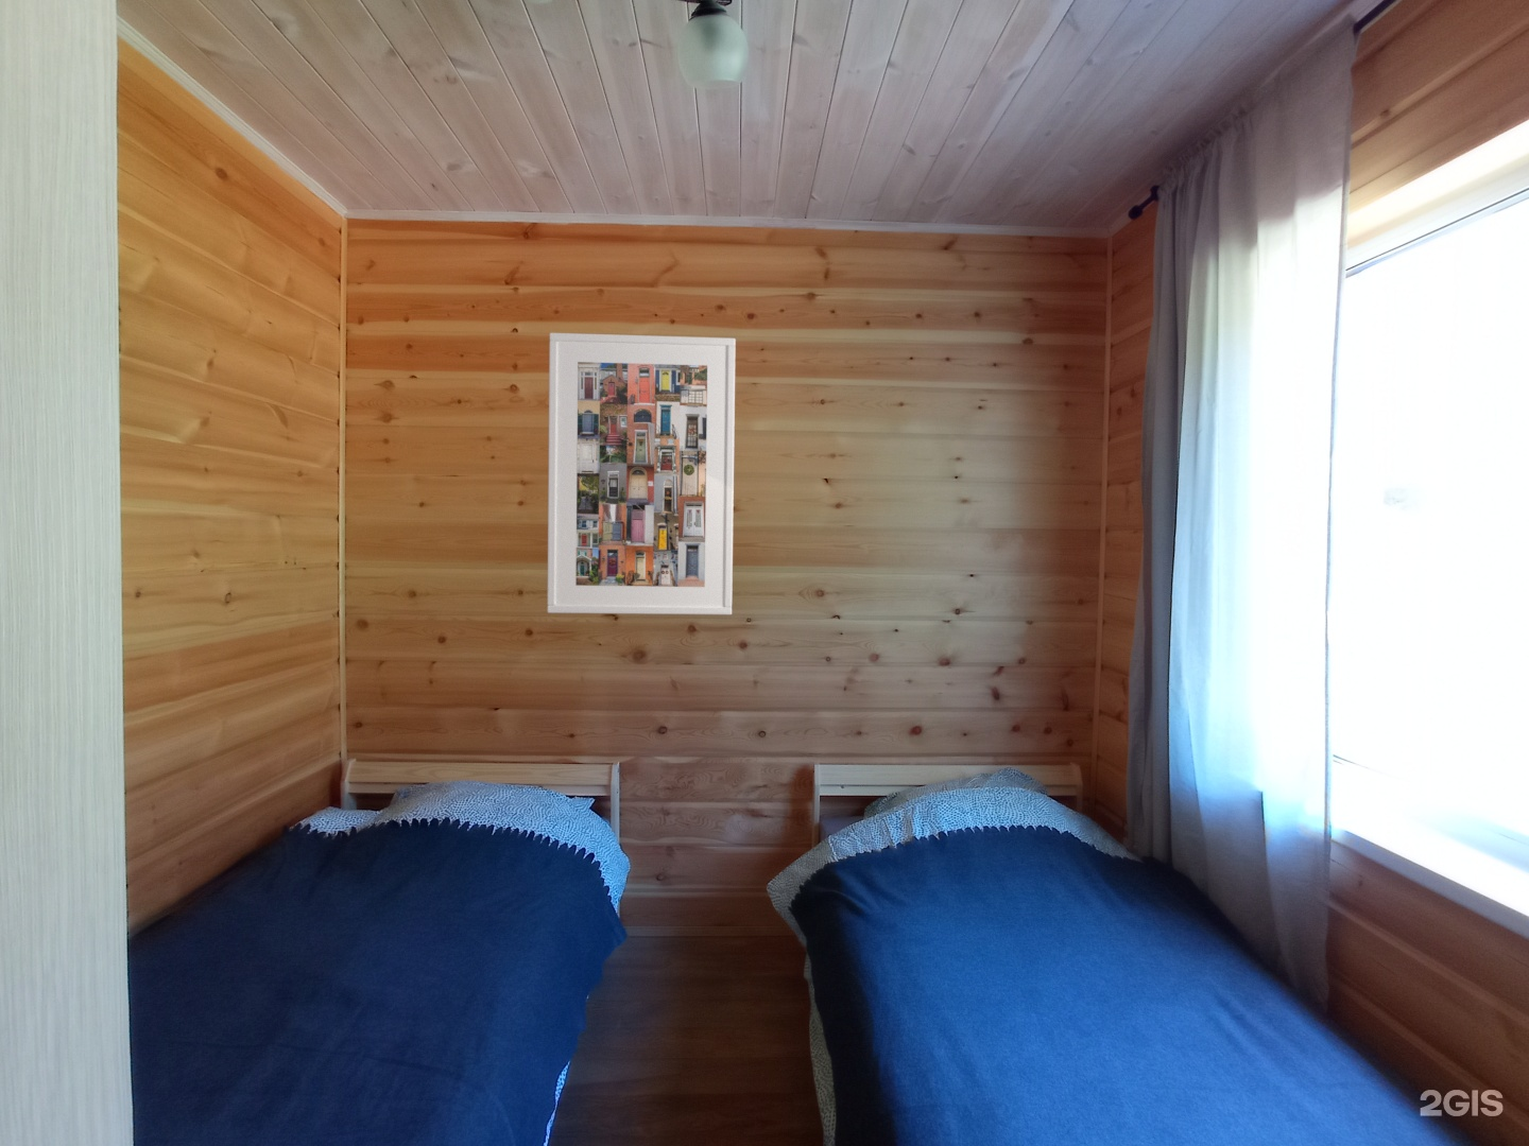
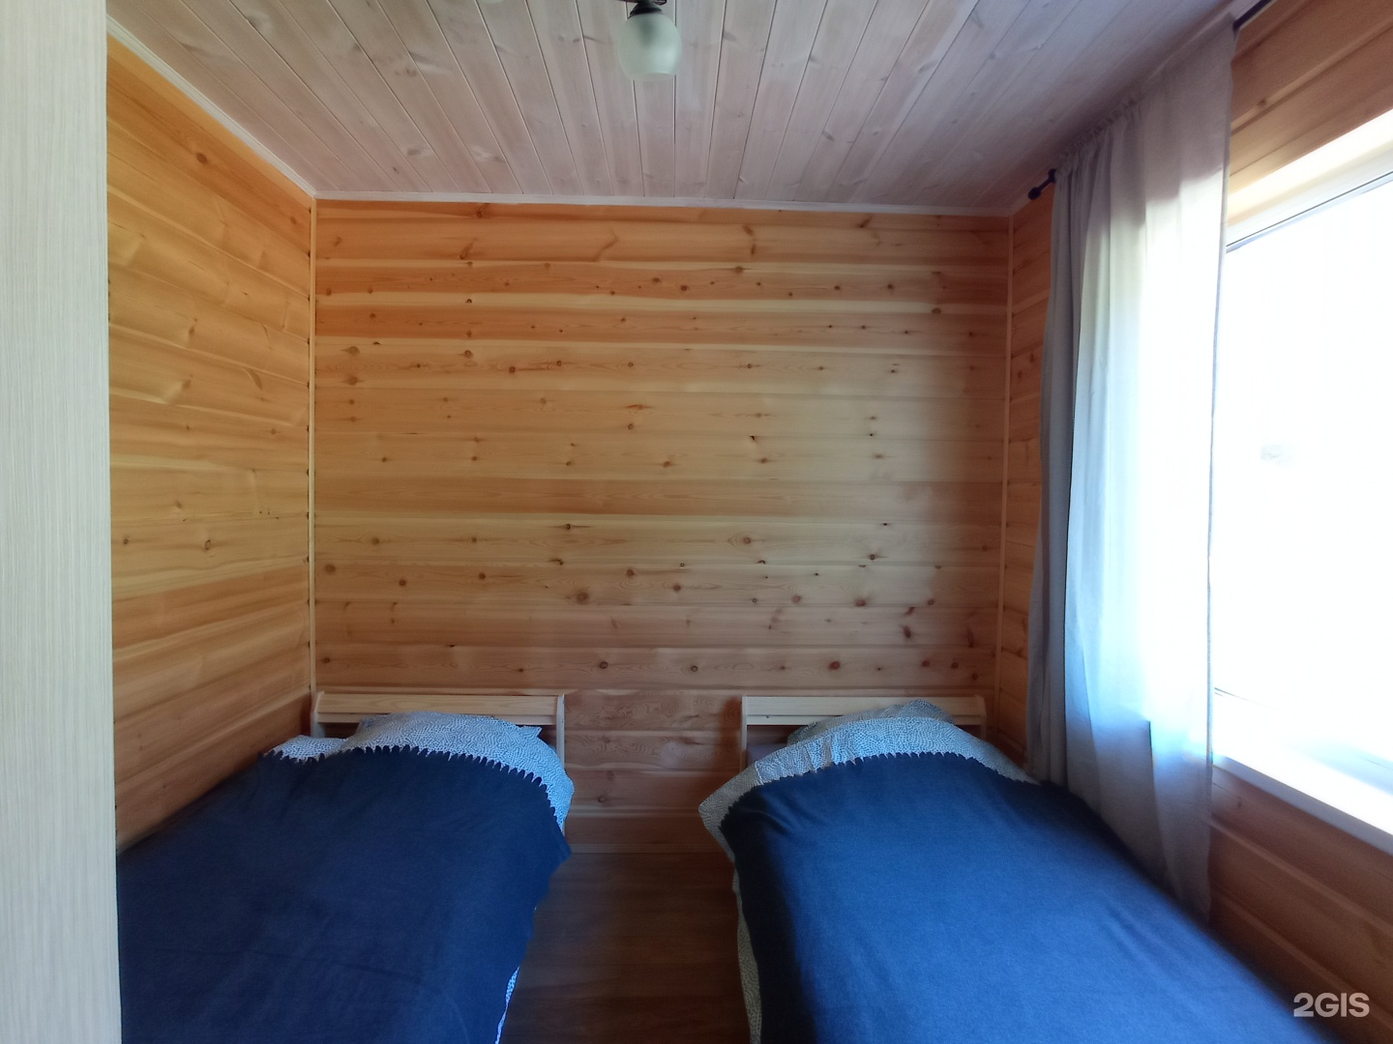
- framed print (642, 475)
